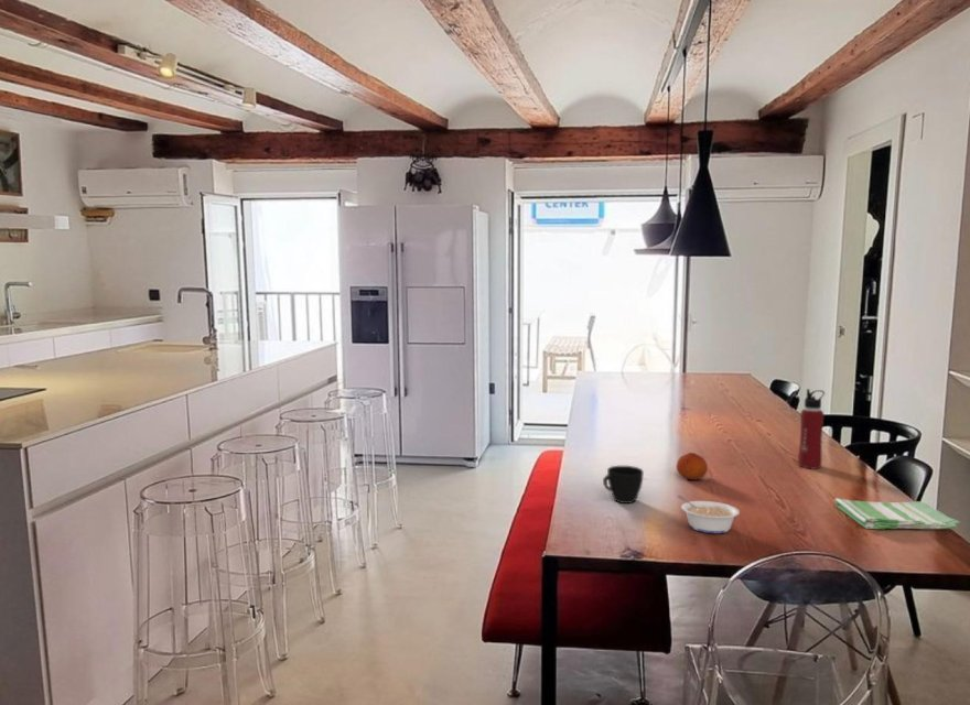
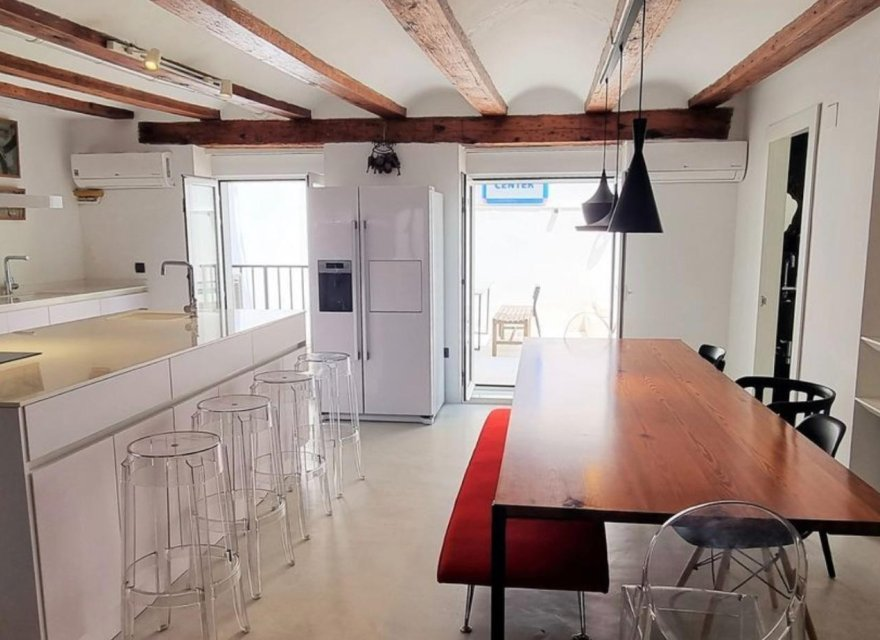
- fruit (691, 465)
- legume (707, 516)
- cup (622, 485)
- dish towel (893, 512)
- water bottle (811, 427)
